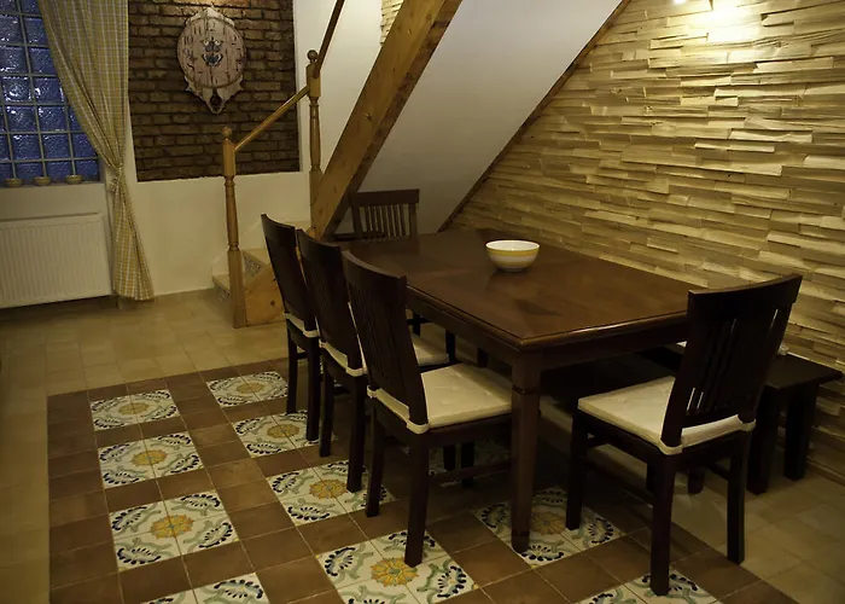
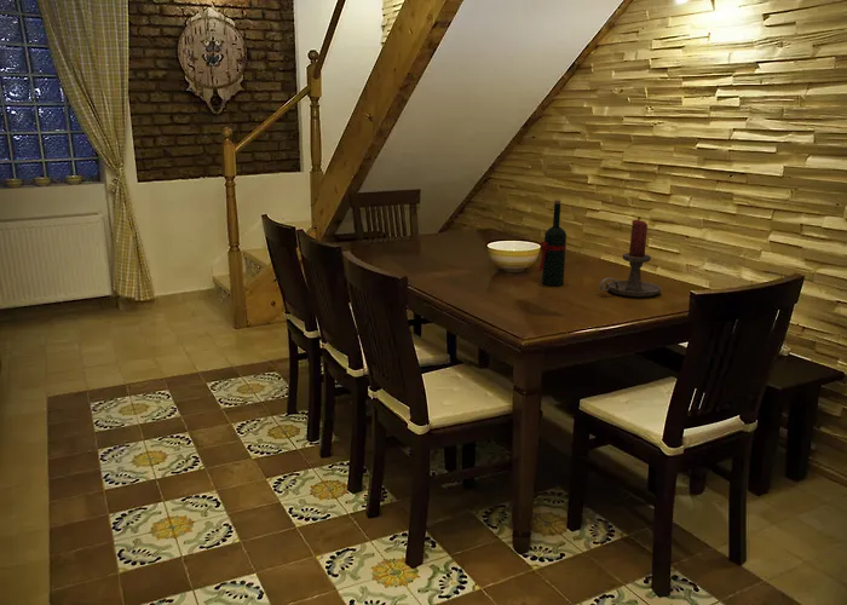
+ candle holder (630, 257)
+ wine bottle (552, 242)
